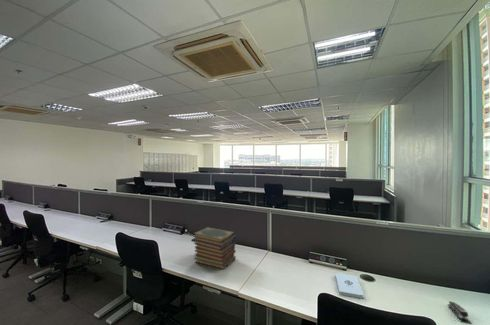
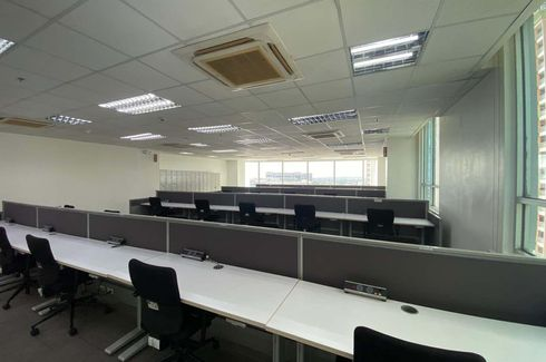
- book stack (214, 246)
- notepad (348, 284)
- stapler (458, 309)
